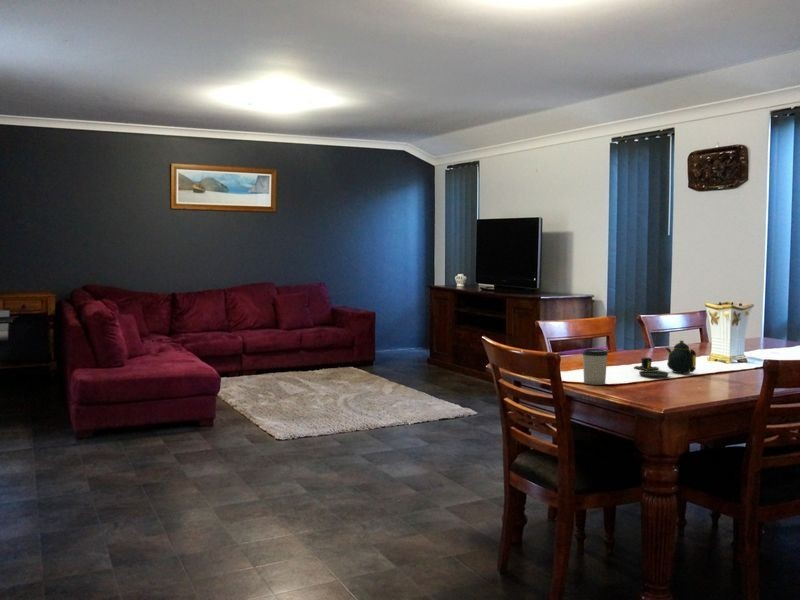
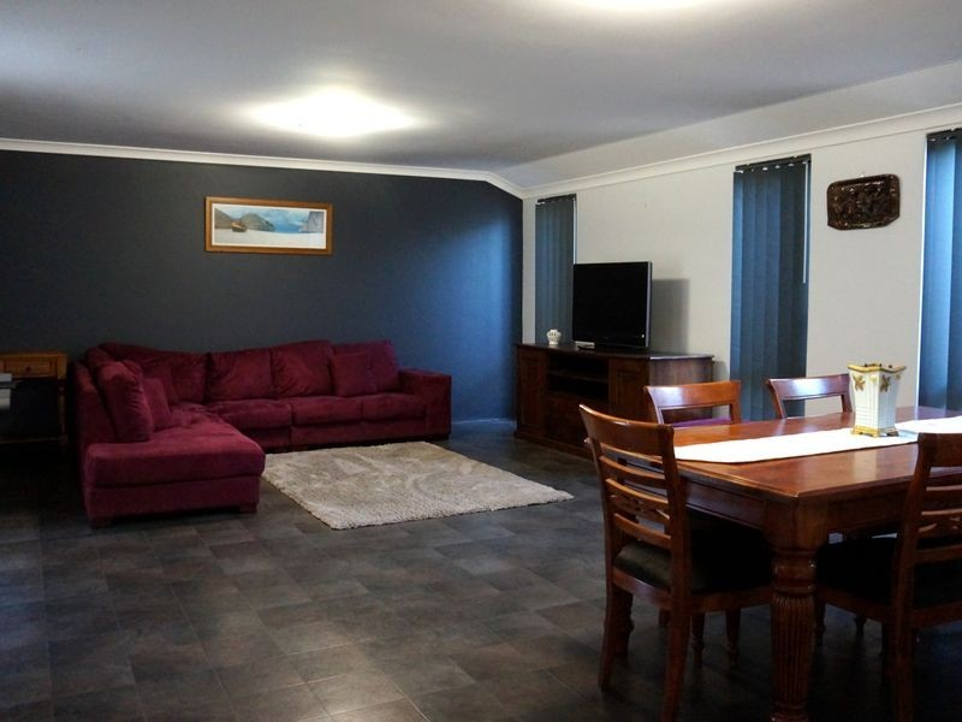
- teapot (651, 358)
- cup (594, 366)
